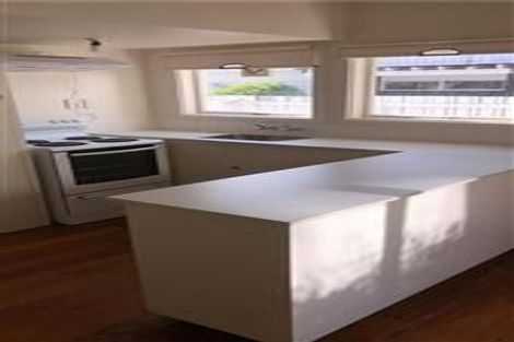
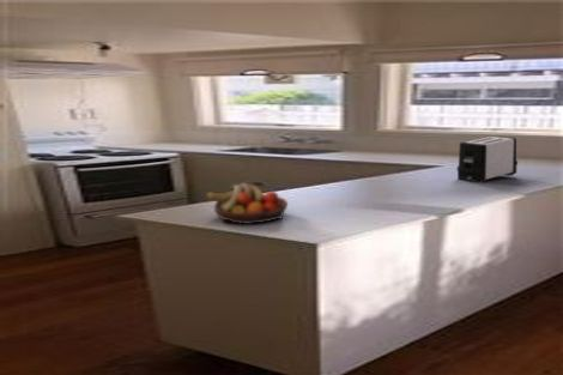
+ fruit bowl (249, 200)
+ toaster (486, 158)
